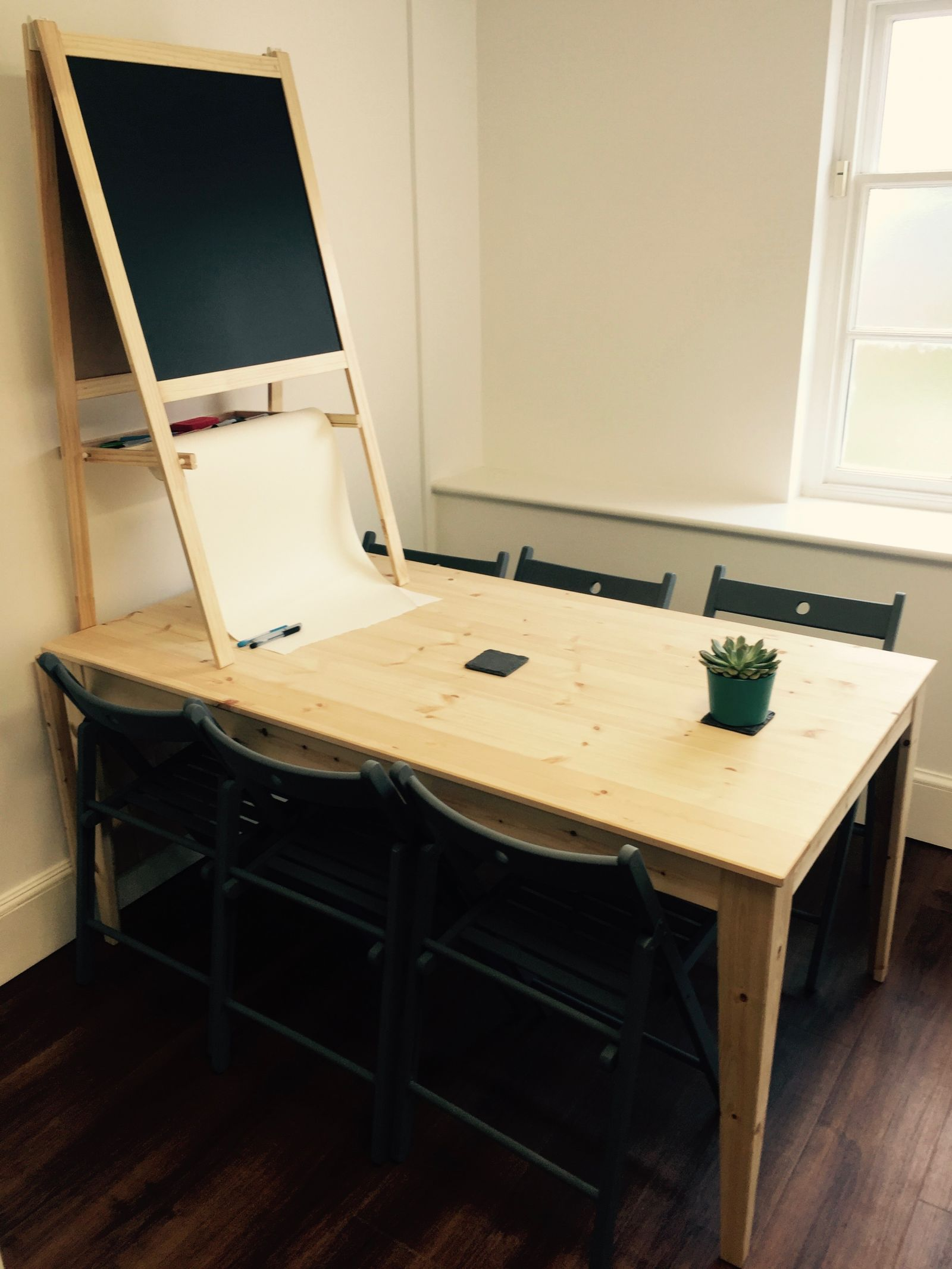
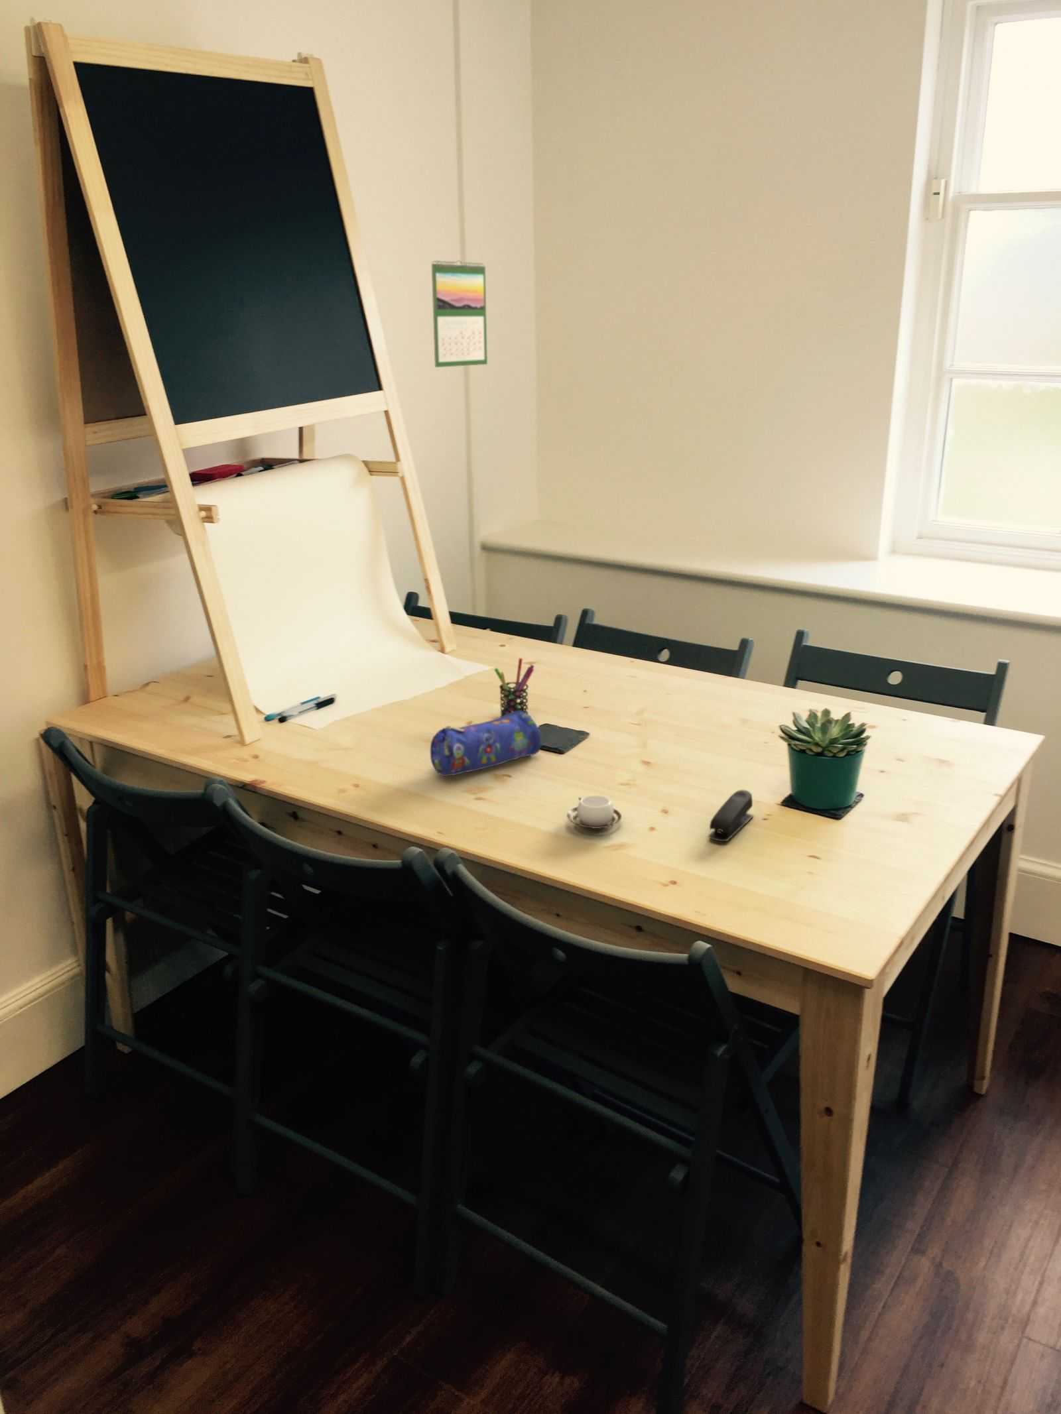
+ cup (595, 812)
+ calendar (460, 313)
+ pen holder (512, 689)
+ pencil case (485, 742)
+ stapler (731, 815)
